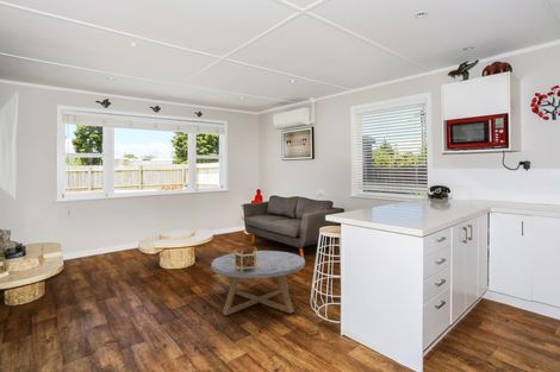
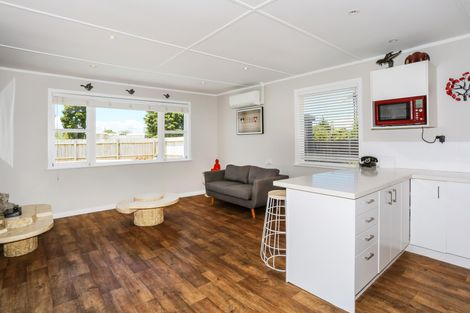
- decorative box (247, 259)
- coffee table (259, 277)
